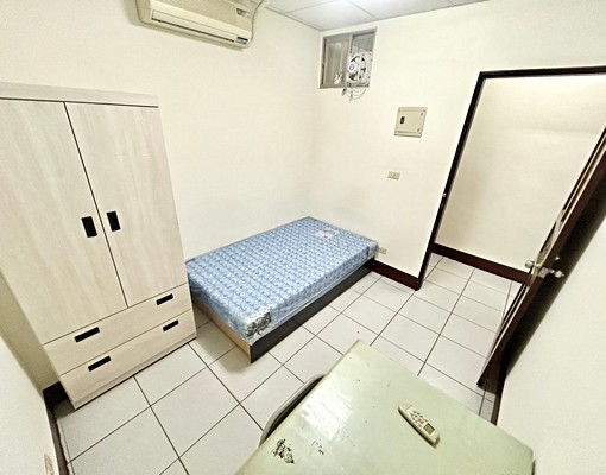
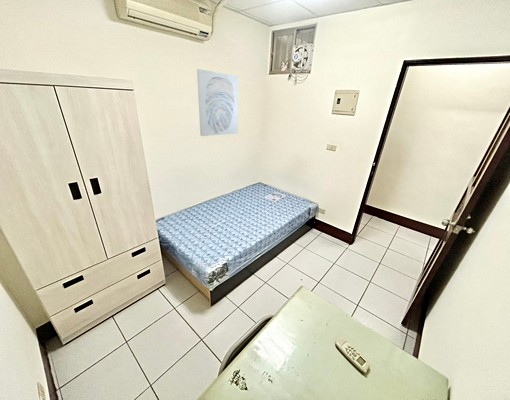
+ wall art (219, 105)
